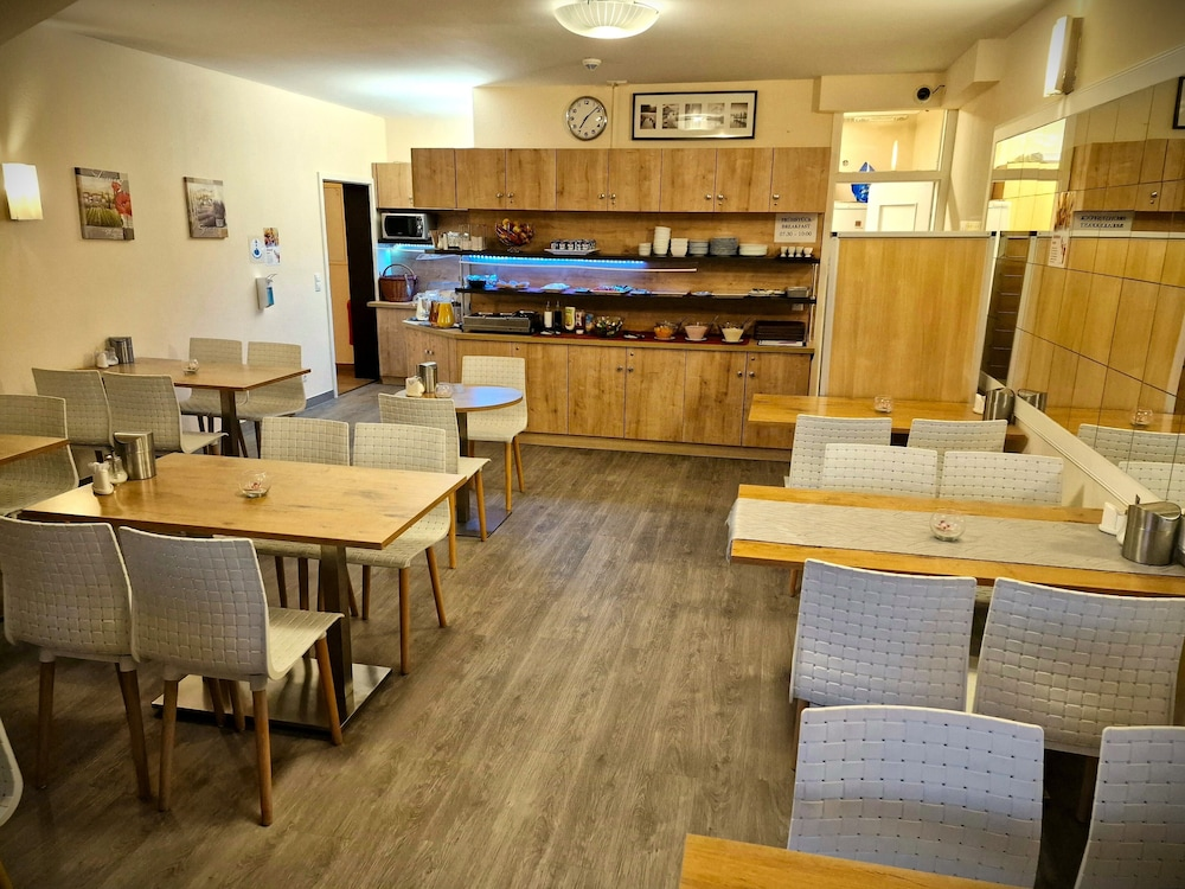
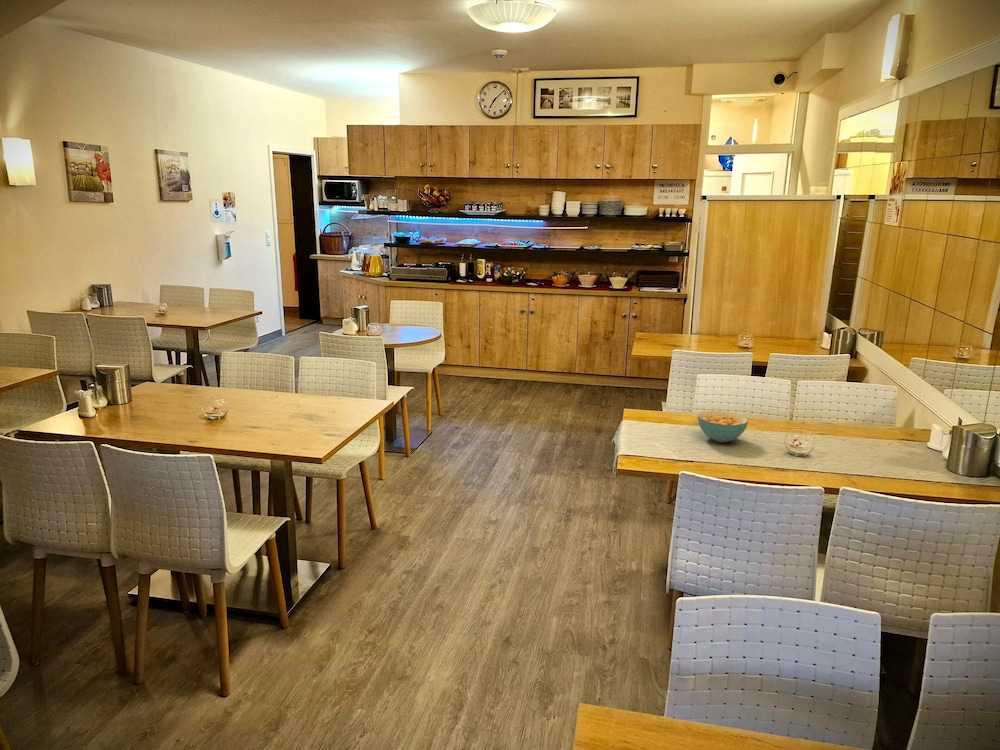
+ cereal bowl (721, 428)
